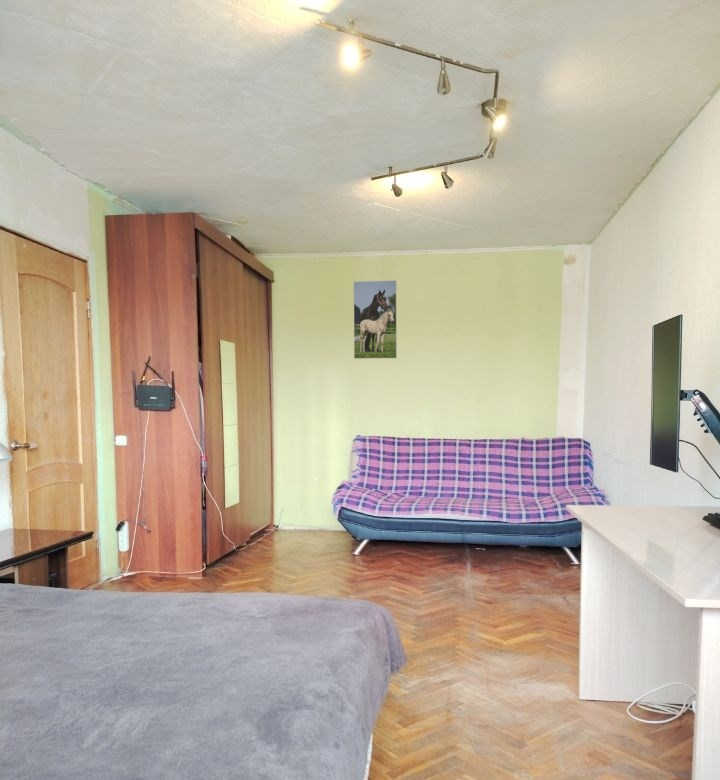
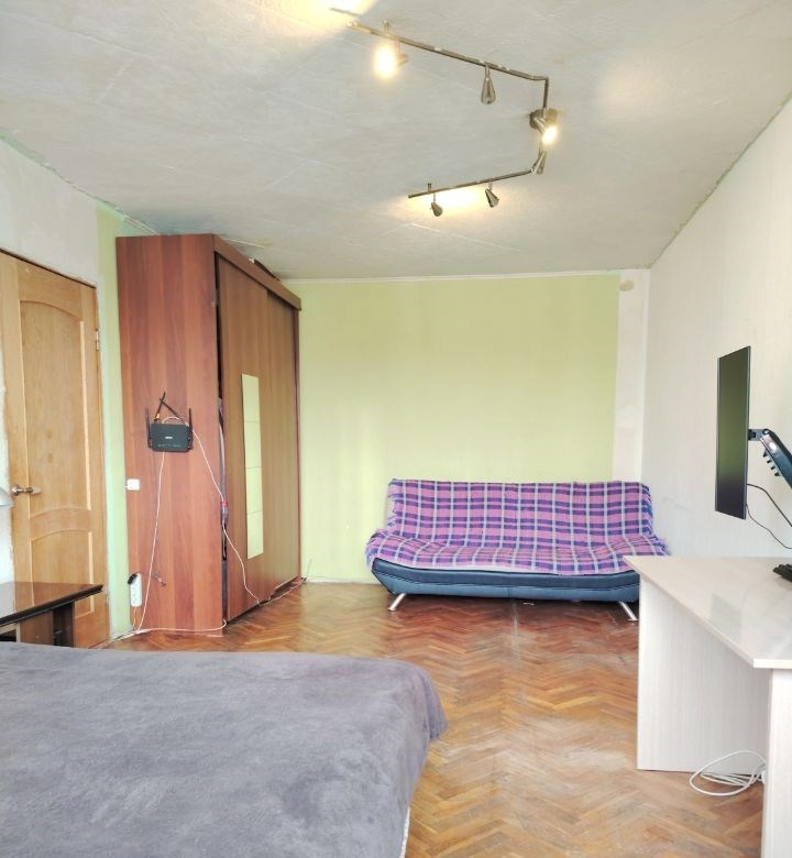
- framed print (375, 320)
